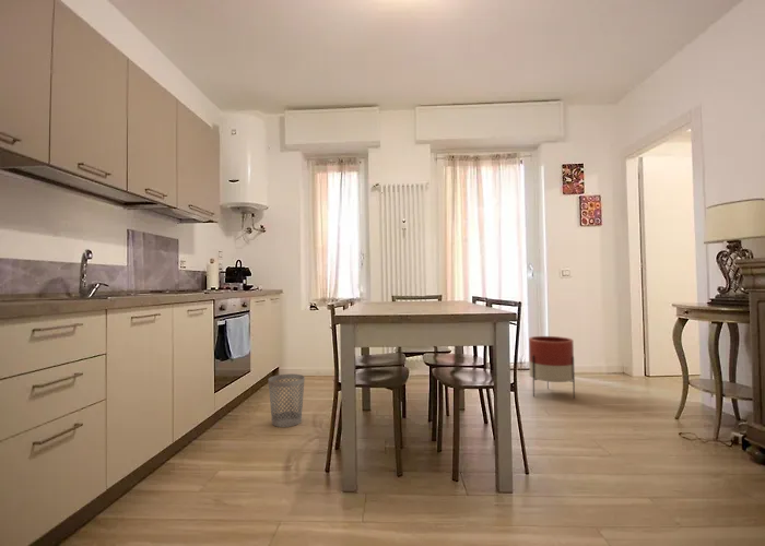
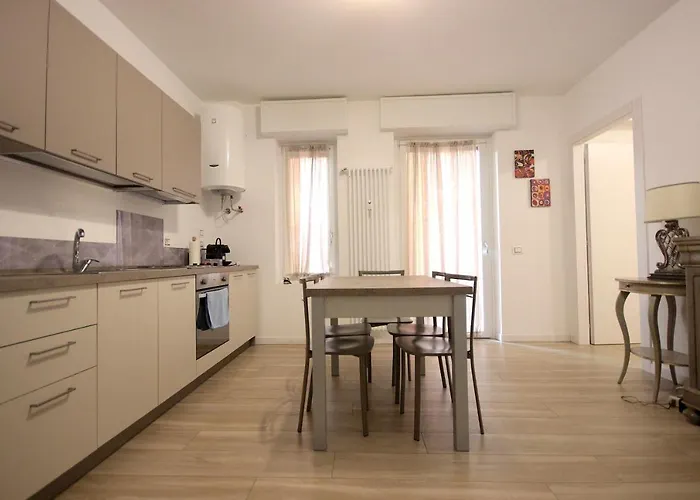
- wastebasket (287, 400)
- planter (550, 366)
